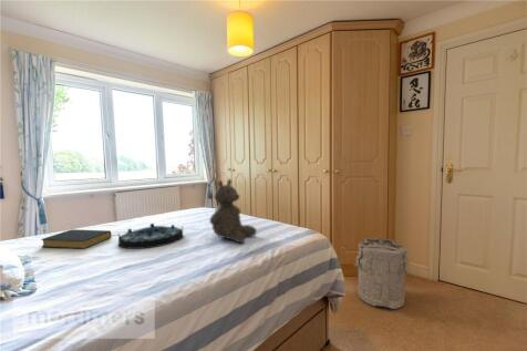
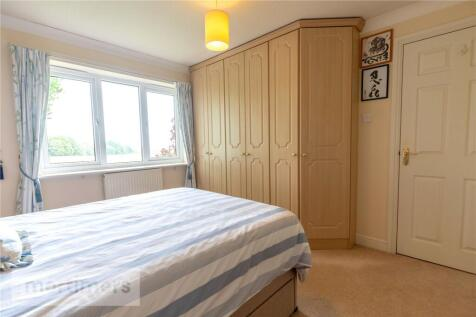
- laundry hamper (382, 269)
- serving tray (152, 233)
- hardback book (78, 238)
- teddy bear (232, 208)
